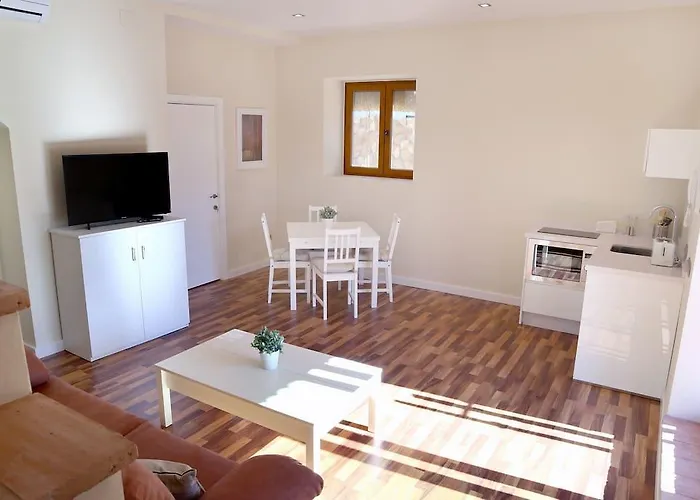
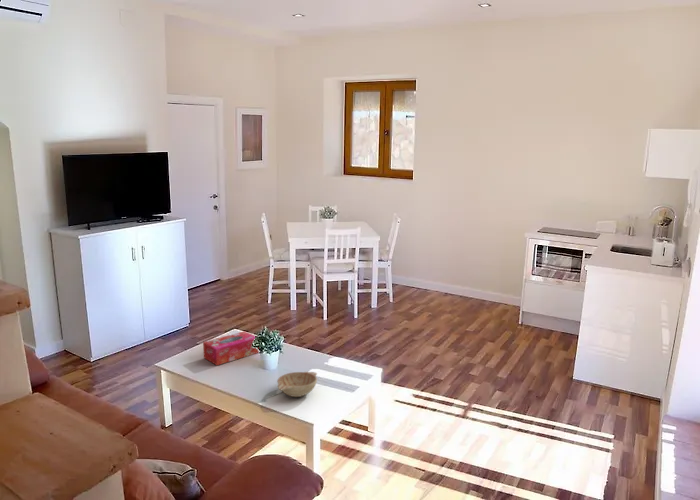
+ tissue box (231, 347)
+ decorative bowl (297, 385)
